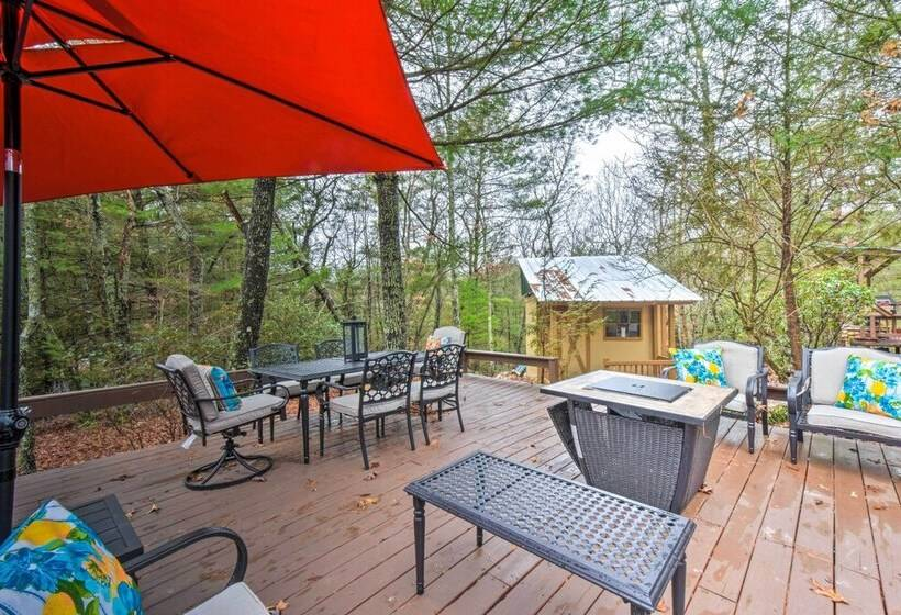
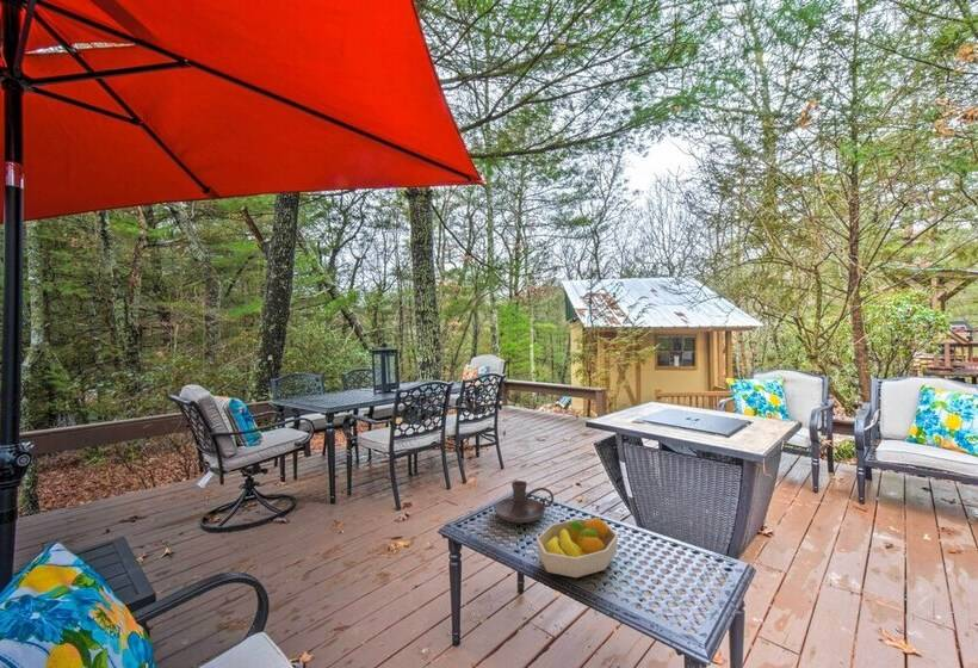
+ candle holder (525, 499)
+ fruit bowl (577, 543)
